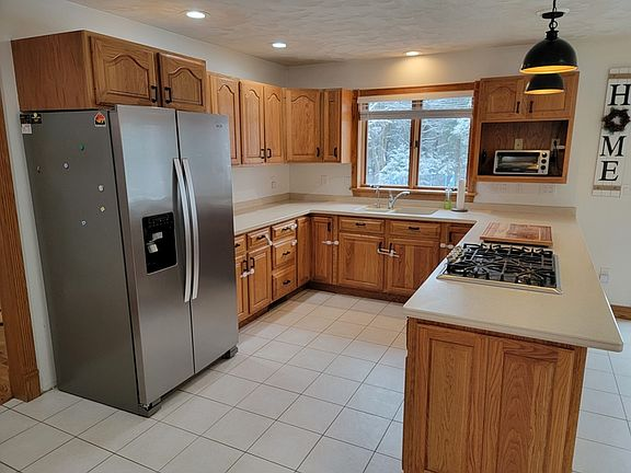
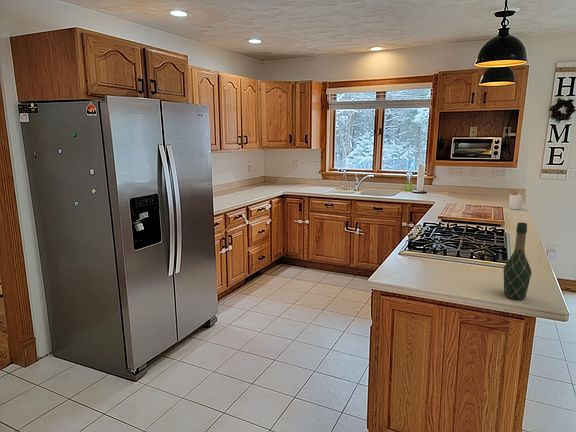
+ wine bottle (518, 260)
+ utensil holder (514, 198)
